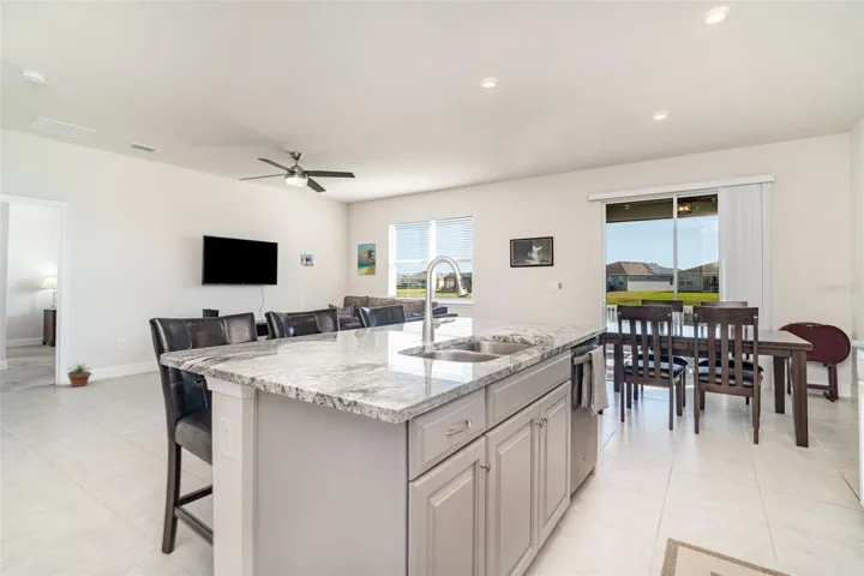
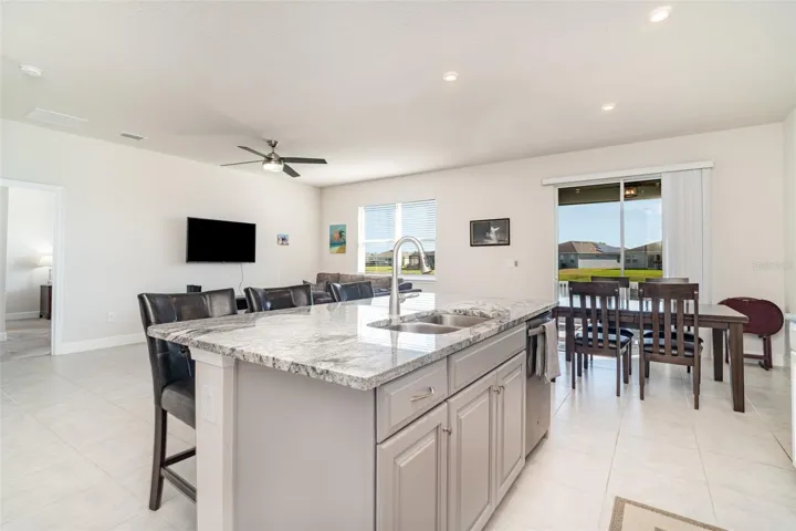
- potted plant (80, 373)
